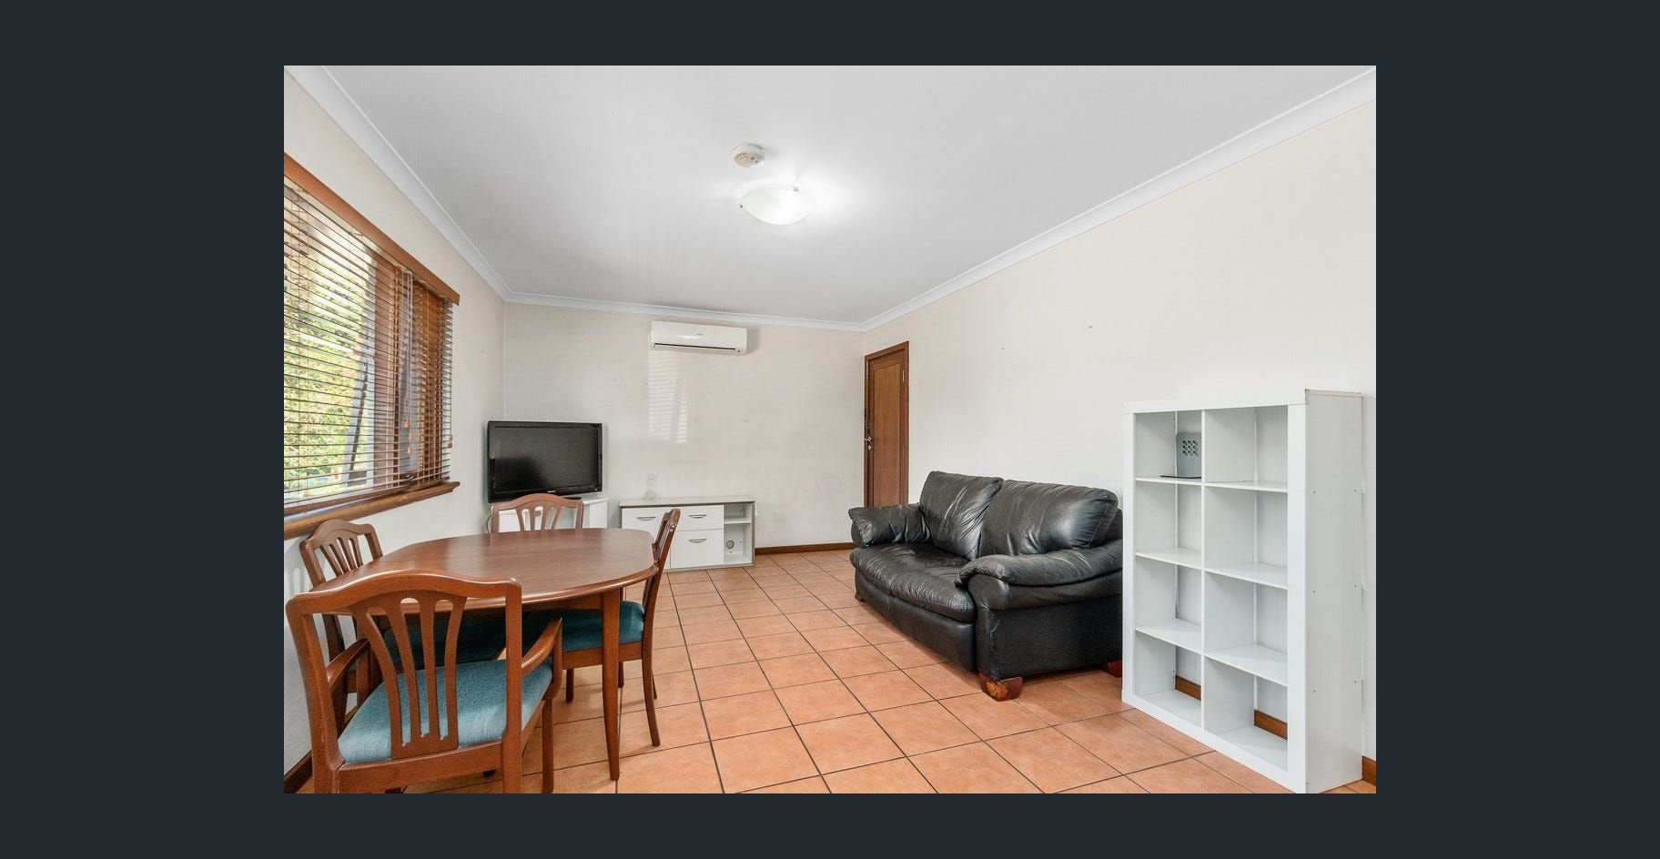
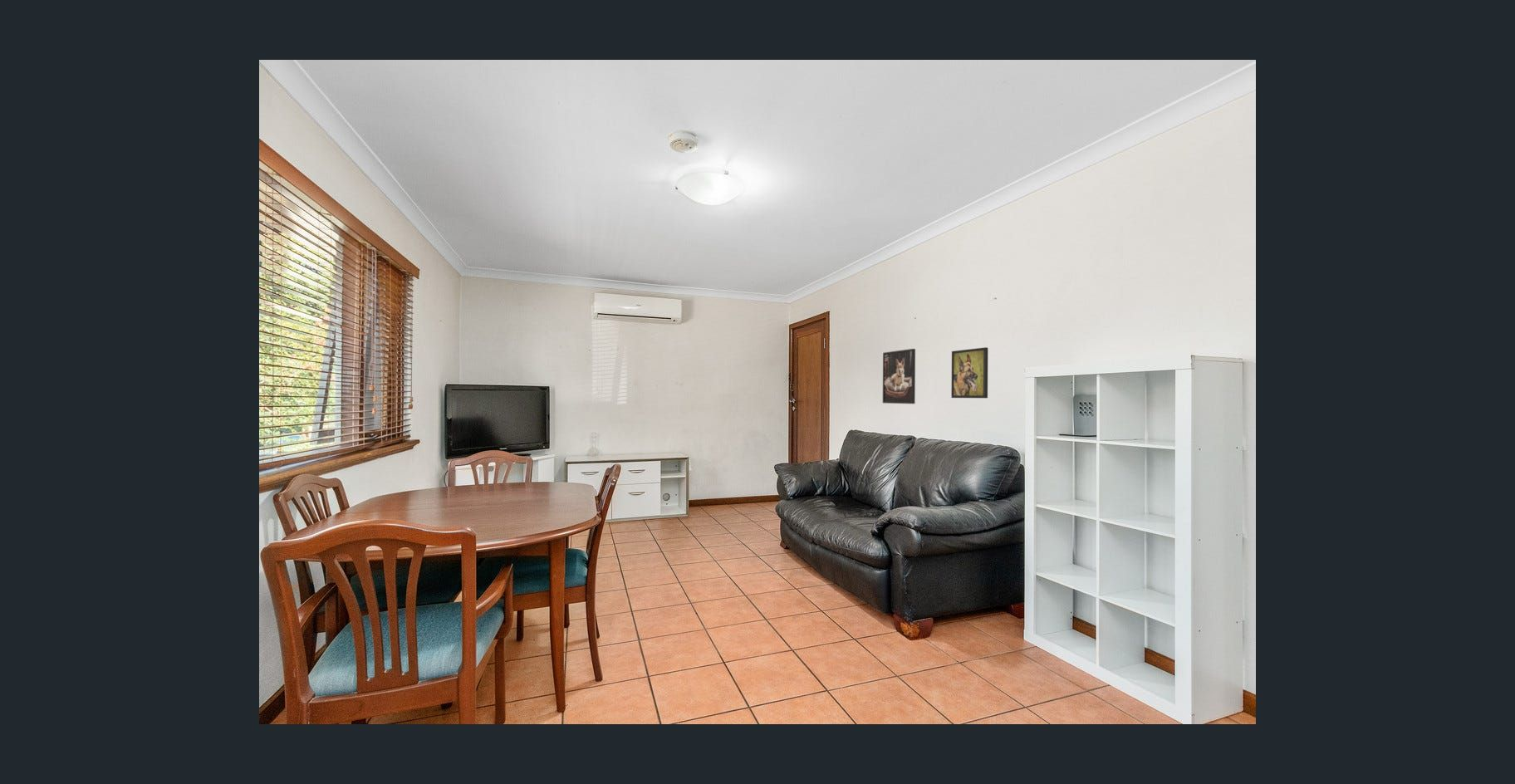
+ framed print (968, 374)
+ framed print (898, 377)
